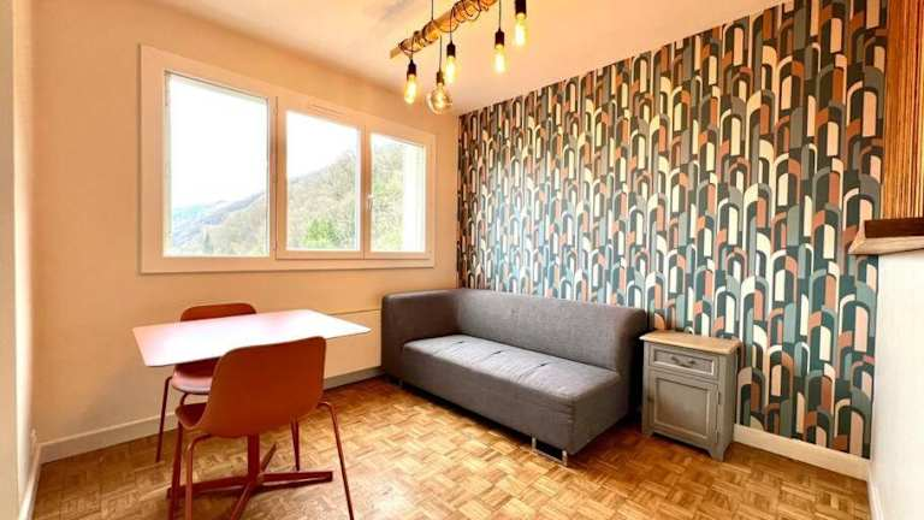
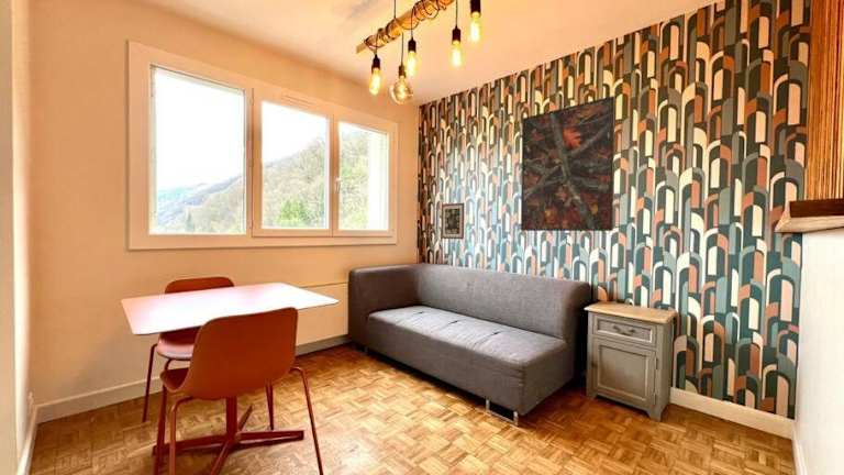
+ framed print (563, 169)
+ wall art (452, 221)
